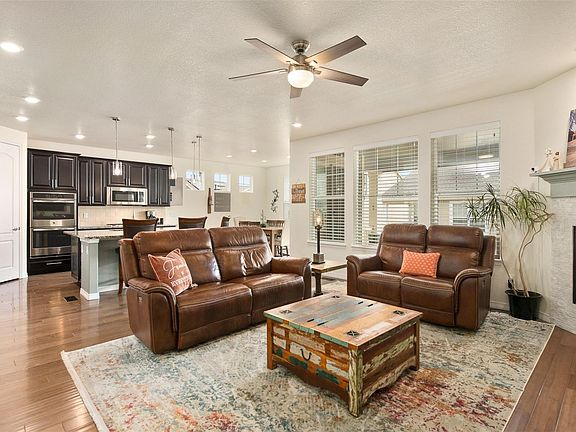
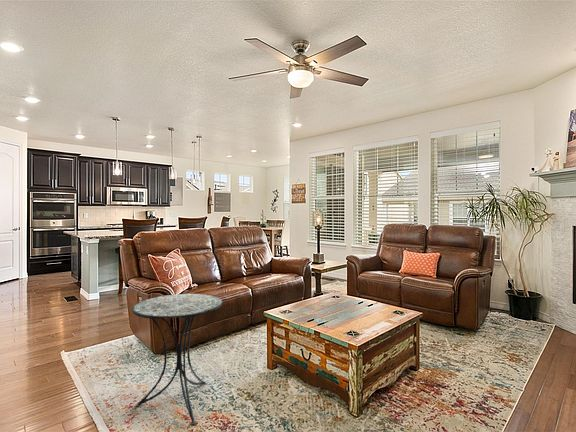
+ side table (179, 352)
